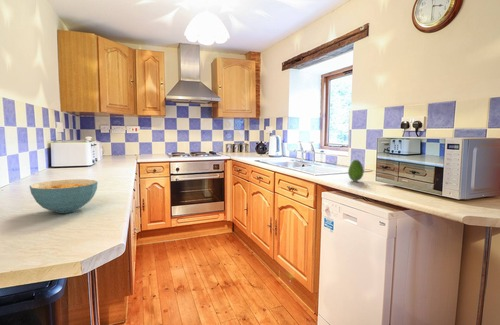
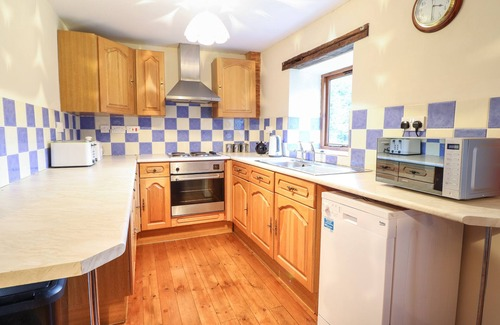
- fruit (356, 170)
- cereal bowl (65, 197)
